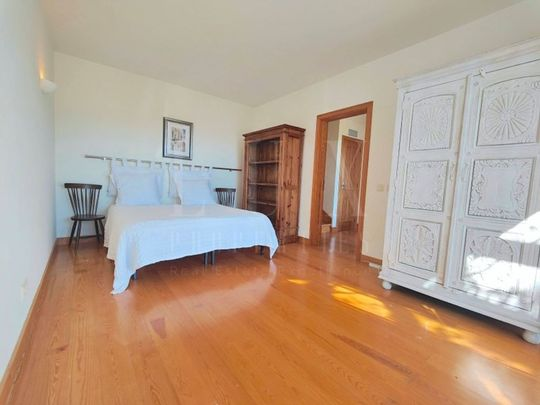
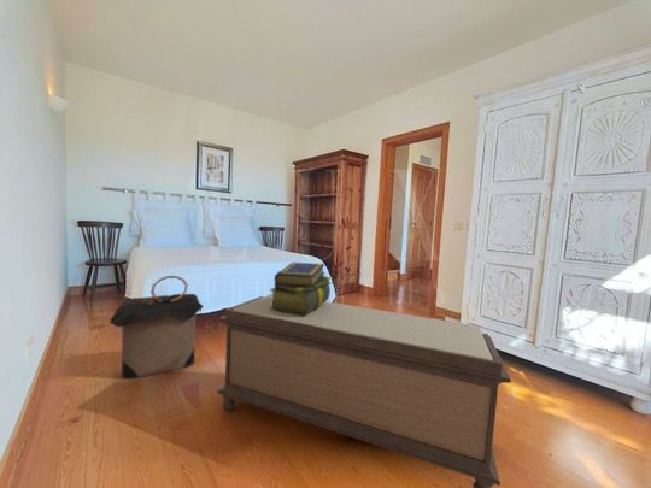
+ bench (350, 369)
+ stack of books (301, 286)
+ laundry hamper (158, 323)
